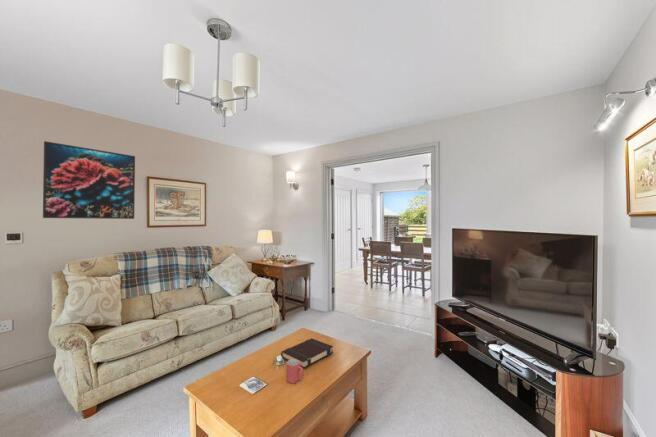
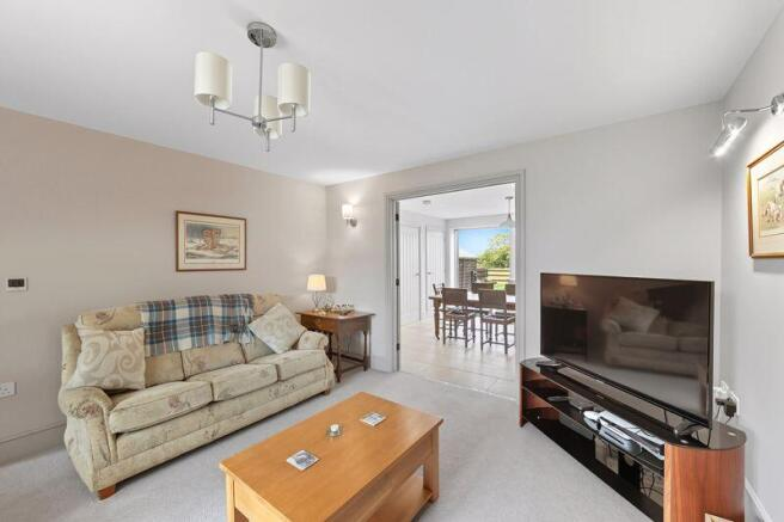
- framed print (93, 183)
- mug (295, 371)
- book (307, 351)
